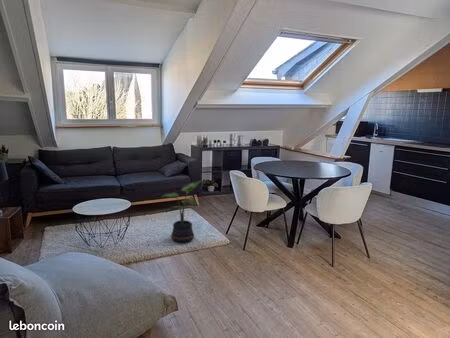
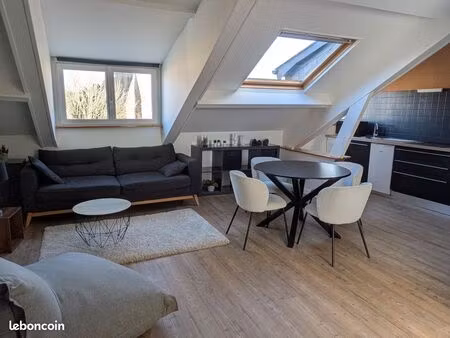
- potted plant (183, 212)
